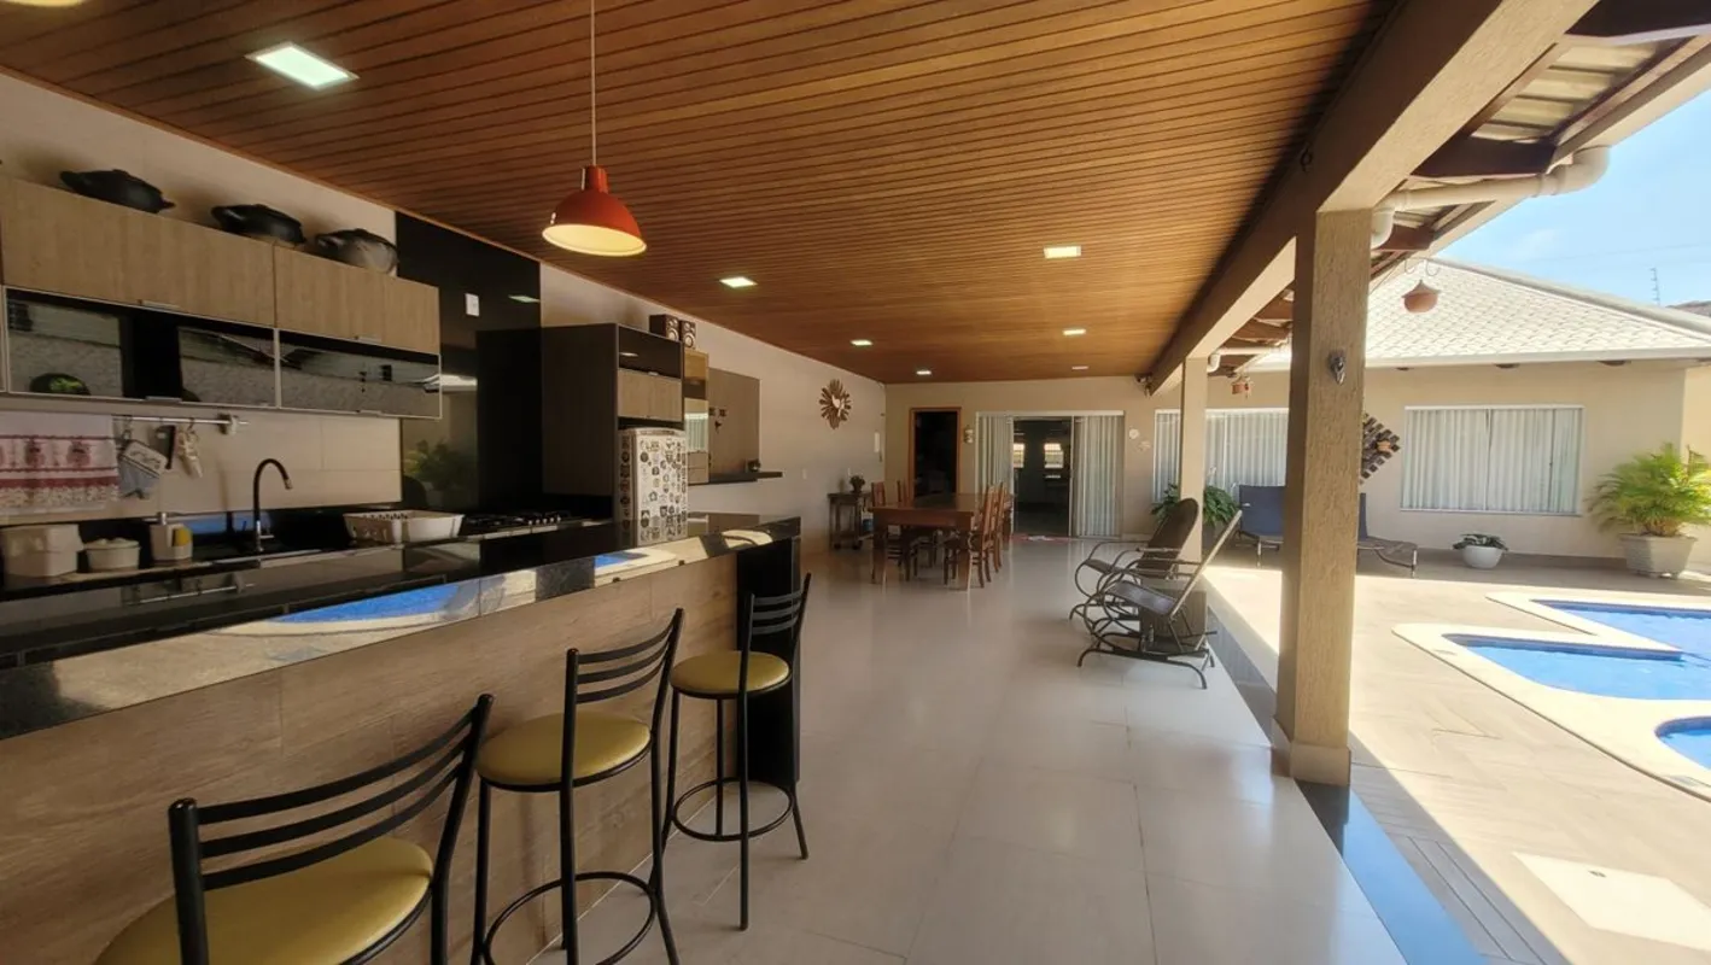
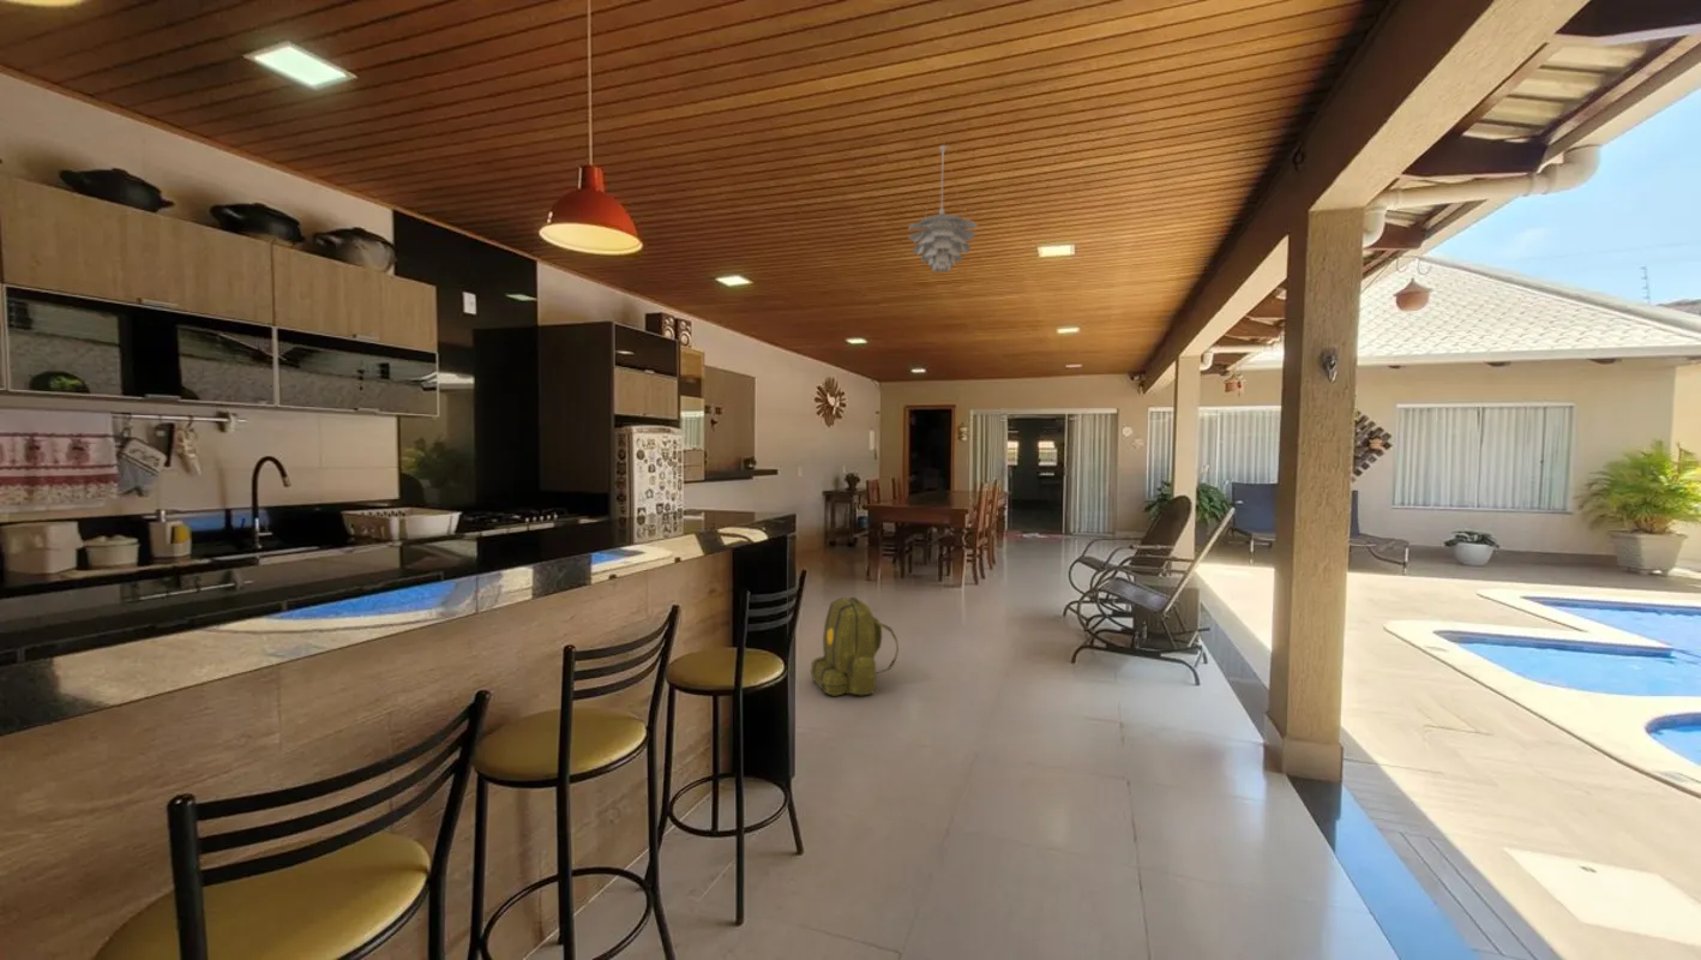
+ pendant light (942, 209)
+ backpack (853, 640)
